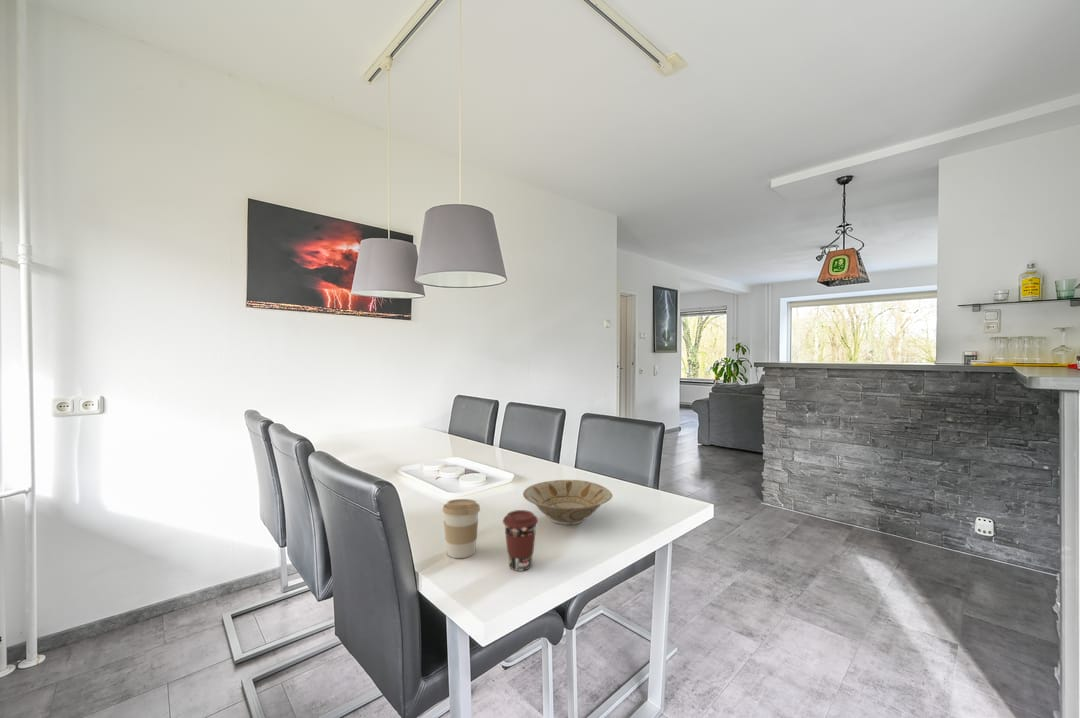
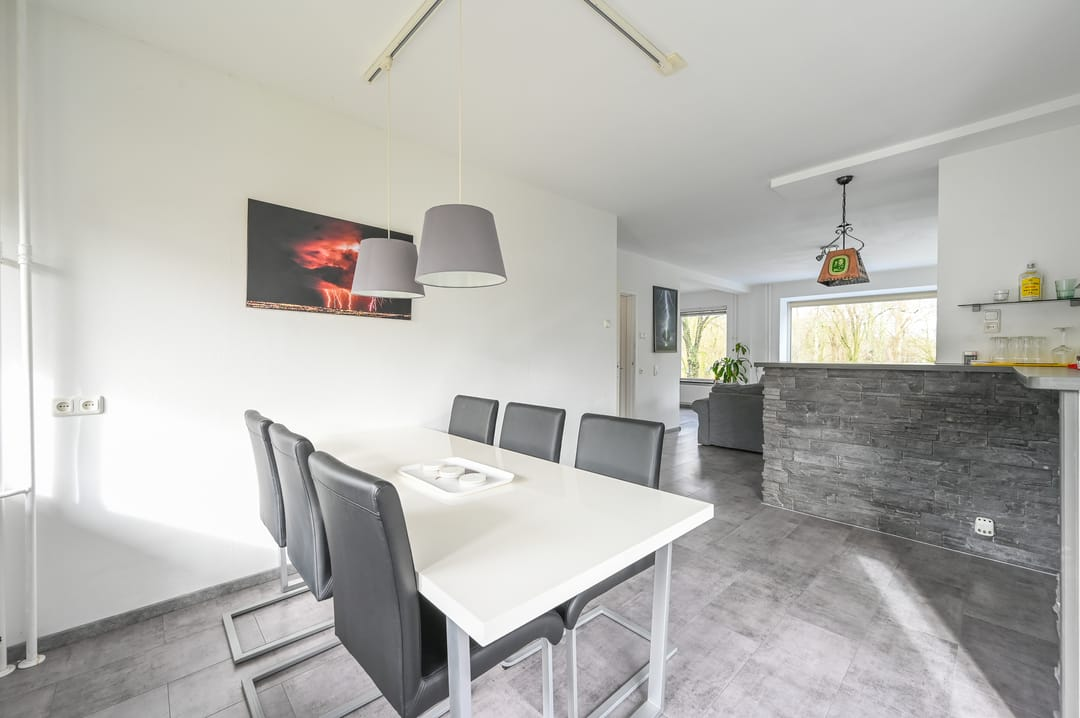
- coffee cup (461, 526)
- bowl (567, 505)
- coffee cup (520, 540)
